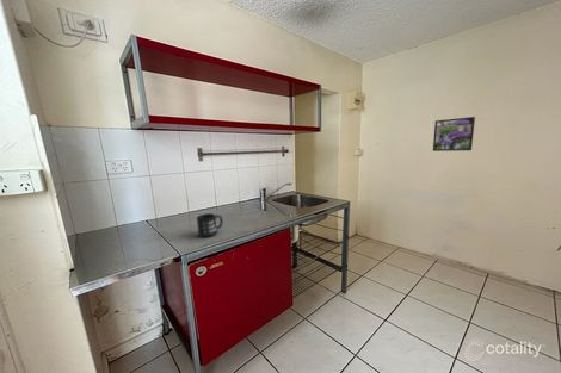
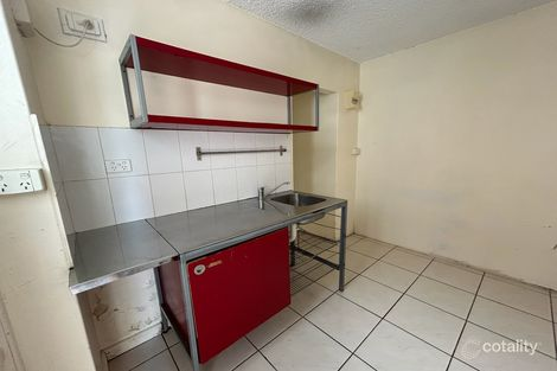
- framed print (452, 135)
- mug (210, 223)
